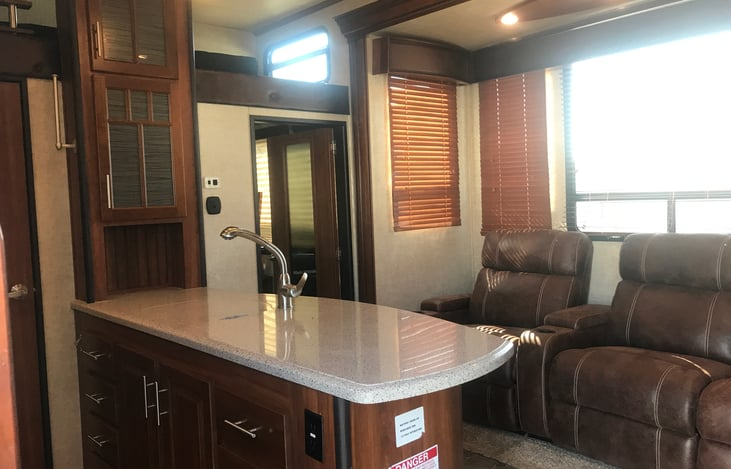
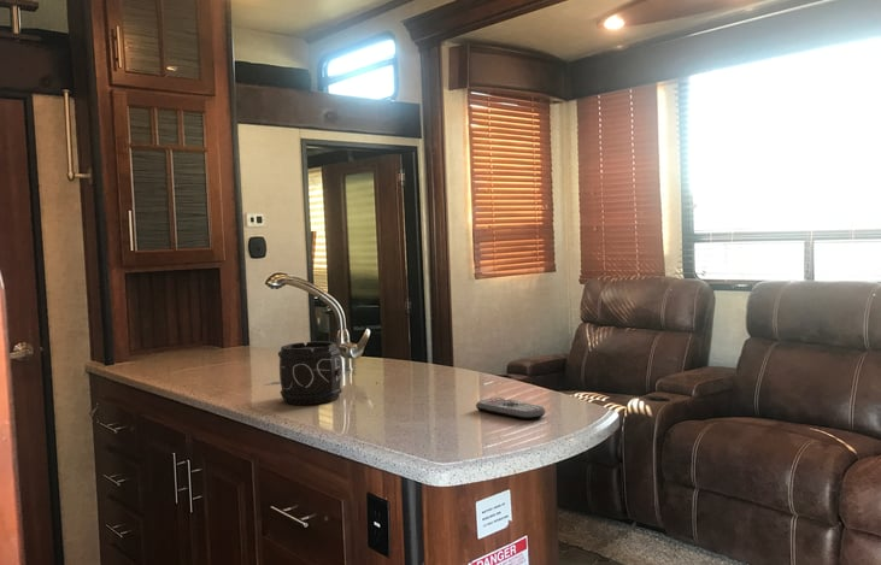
+ remote control (511, 408)
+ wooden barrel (311, 371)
